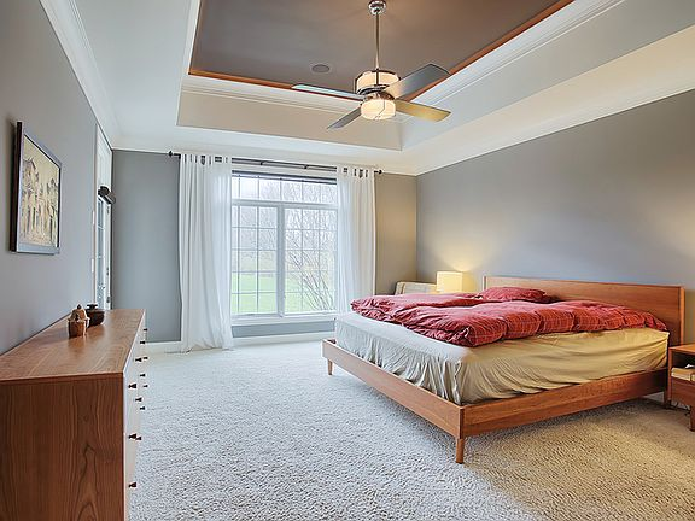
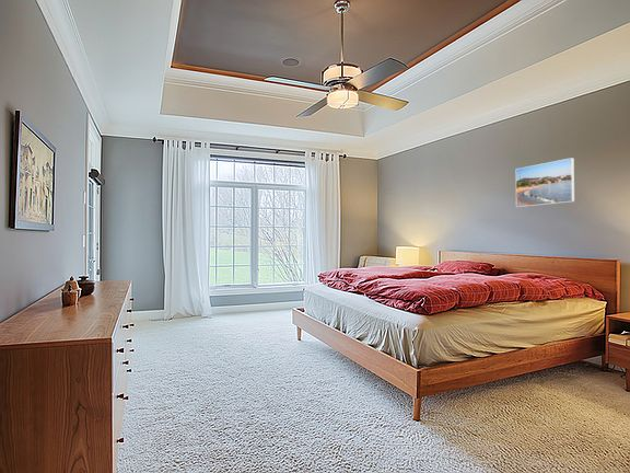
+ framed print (542, 184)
